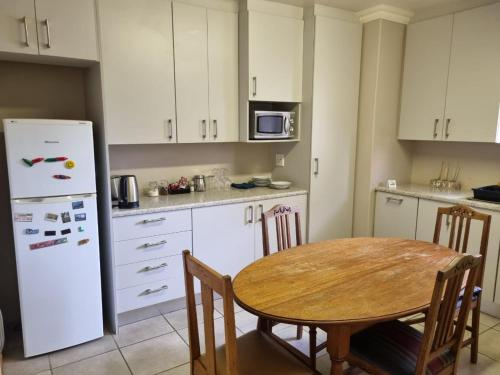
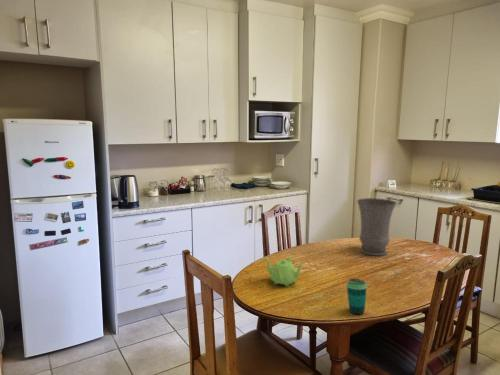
+ vase (374, 226)
+ cup (356, 295)
+ teapot (283, 271)
